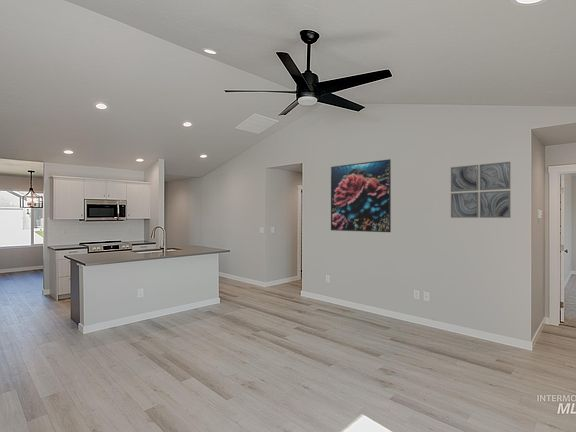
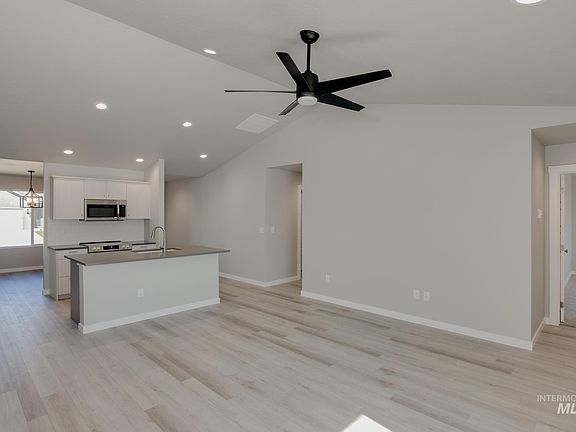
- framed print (358, 197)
- wall art (478, 190)
